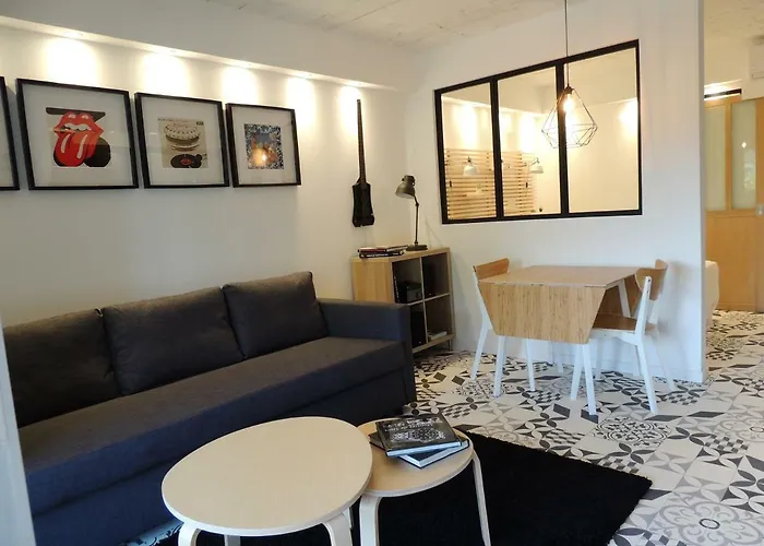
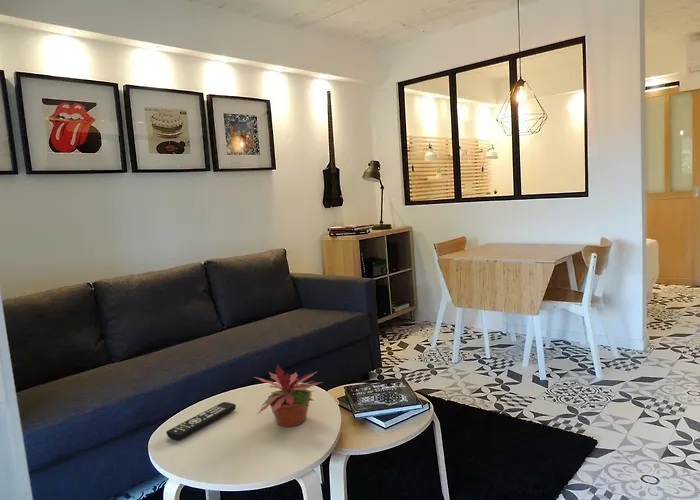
+ remote control (203, 419)
+ potted plant (288, 389)
